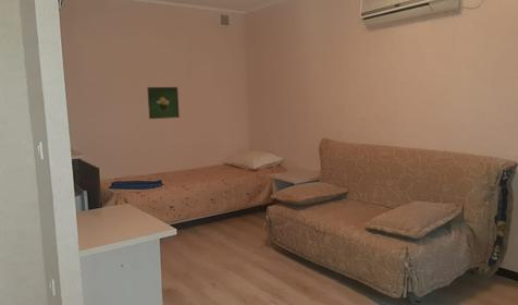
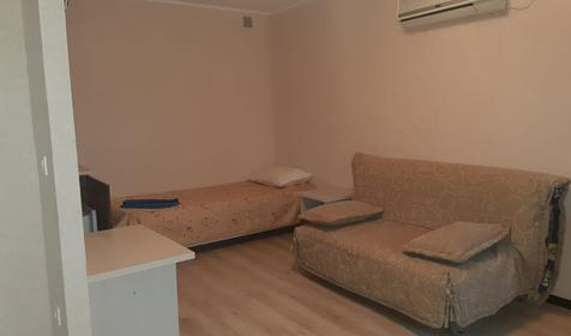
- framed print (163, 102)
